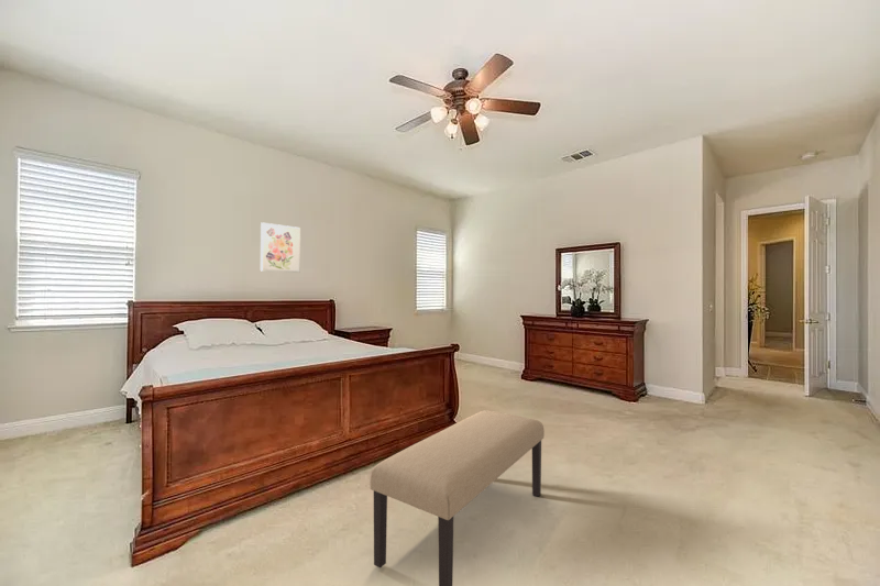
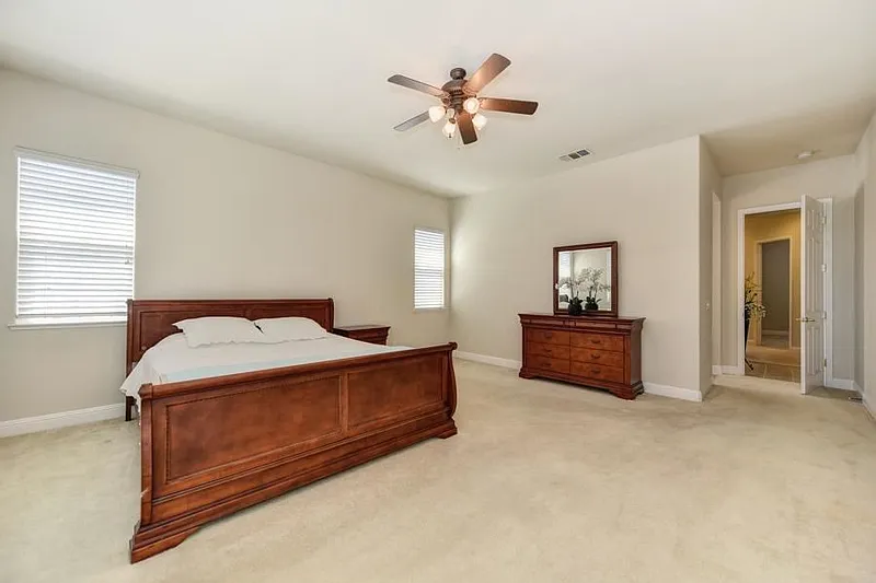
- bench (470, 479)
- wall art (280, 248)
